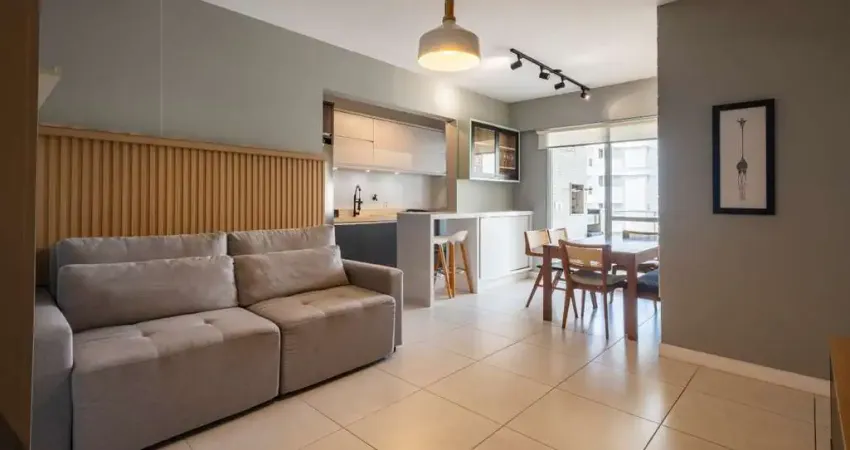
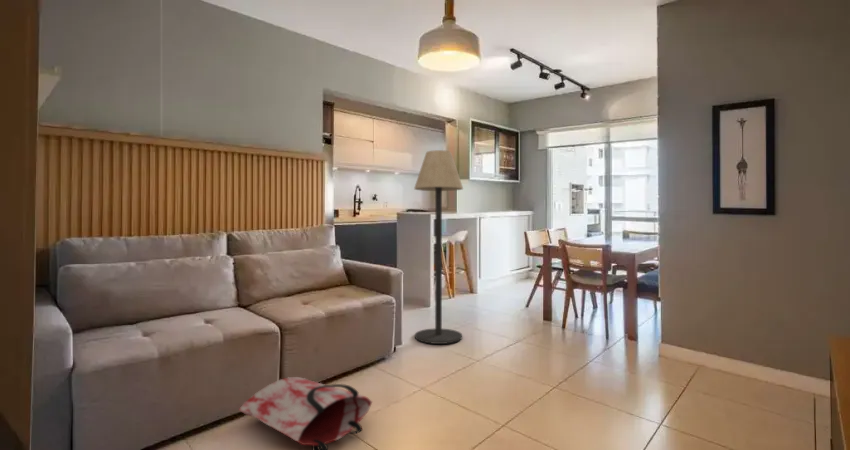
+ bag (305, 403)
+ floor lamp (438, 244)
